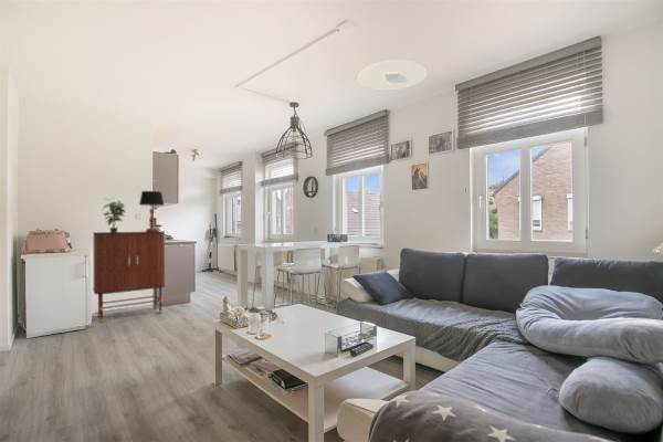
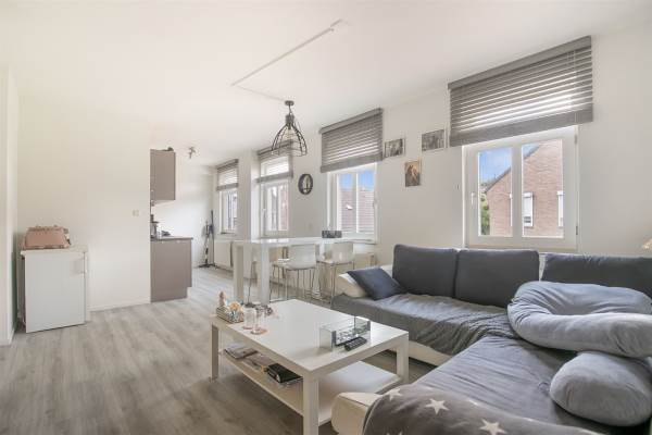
- ceiling light (391, 73)
- bar cabinet (130, 273)
- potted plant (114, 214)
- table lamp (151, 211)
